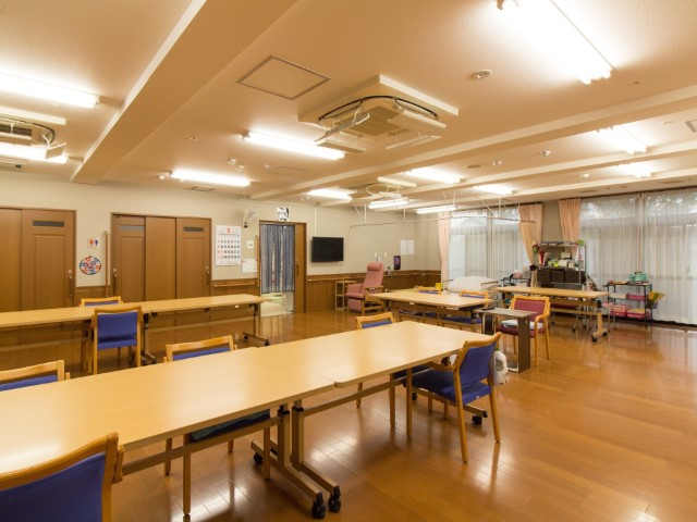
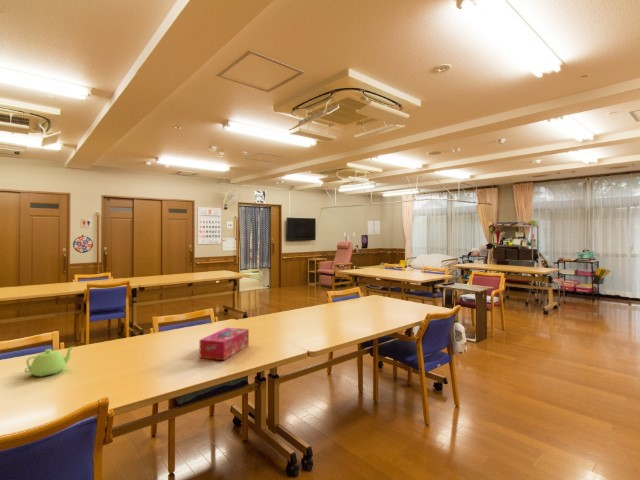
+ teapot (50, 360)
+ tissue box (225, 342)
